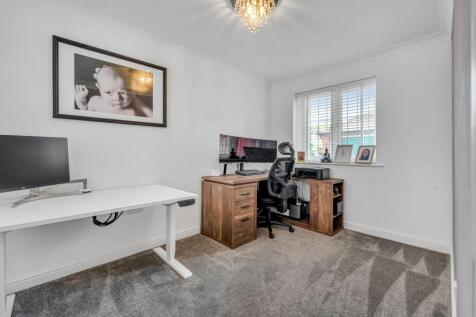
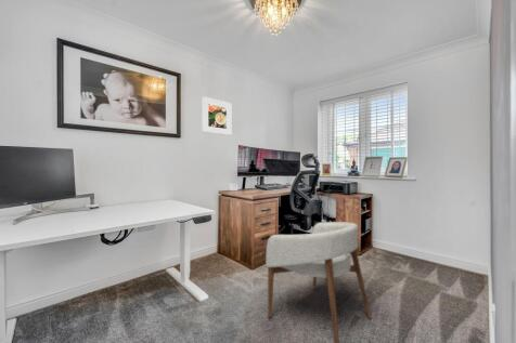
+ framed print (217, 117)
+ armchair (317, 267)
